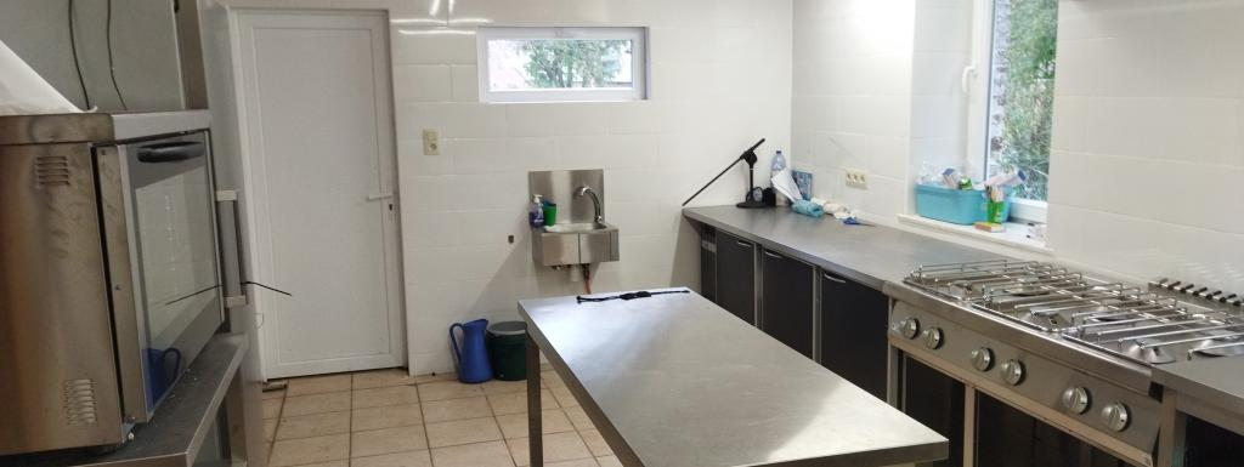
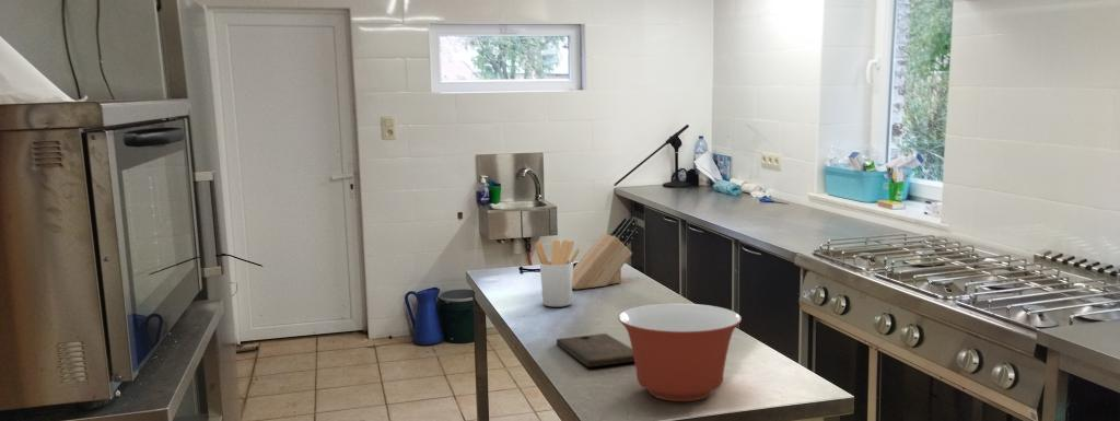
+ knife block (602, 252)
+ cutting board (597, 349)
+ utensil holder (558, 271)
+ mixing bowl (679, 353)
